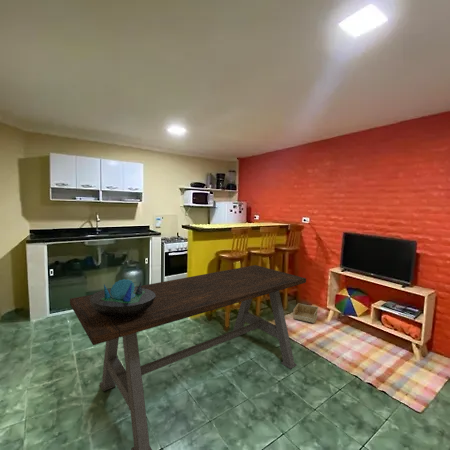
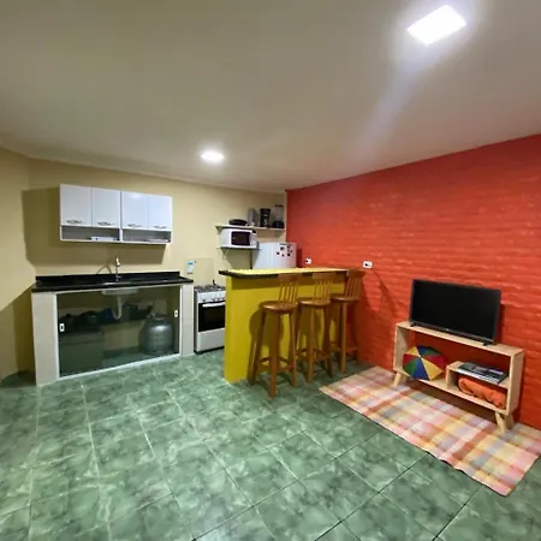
- dining table (210, 339)
- storage bin (305, 313)
- decorative bowl (123, 296)
